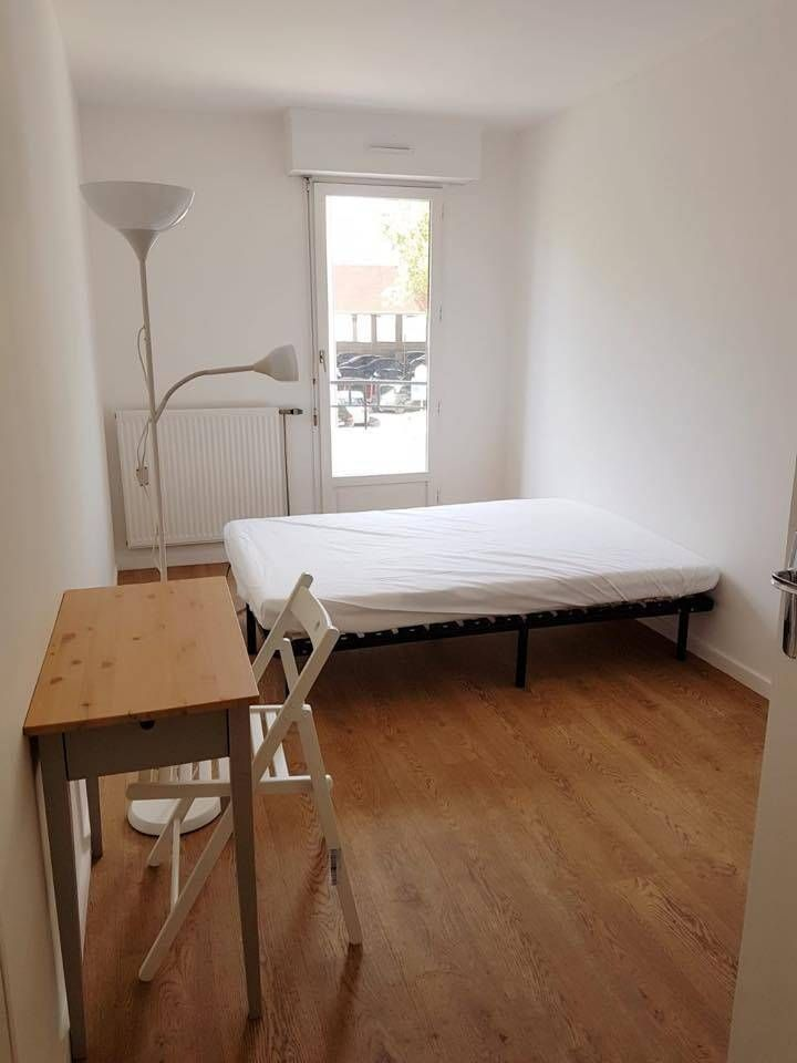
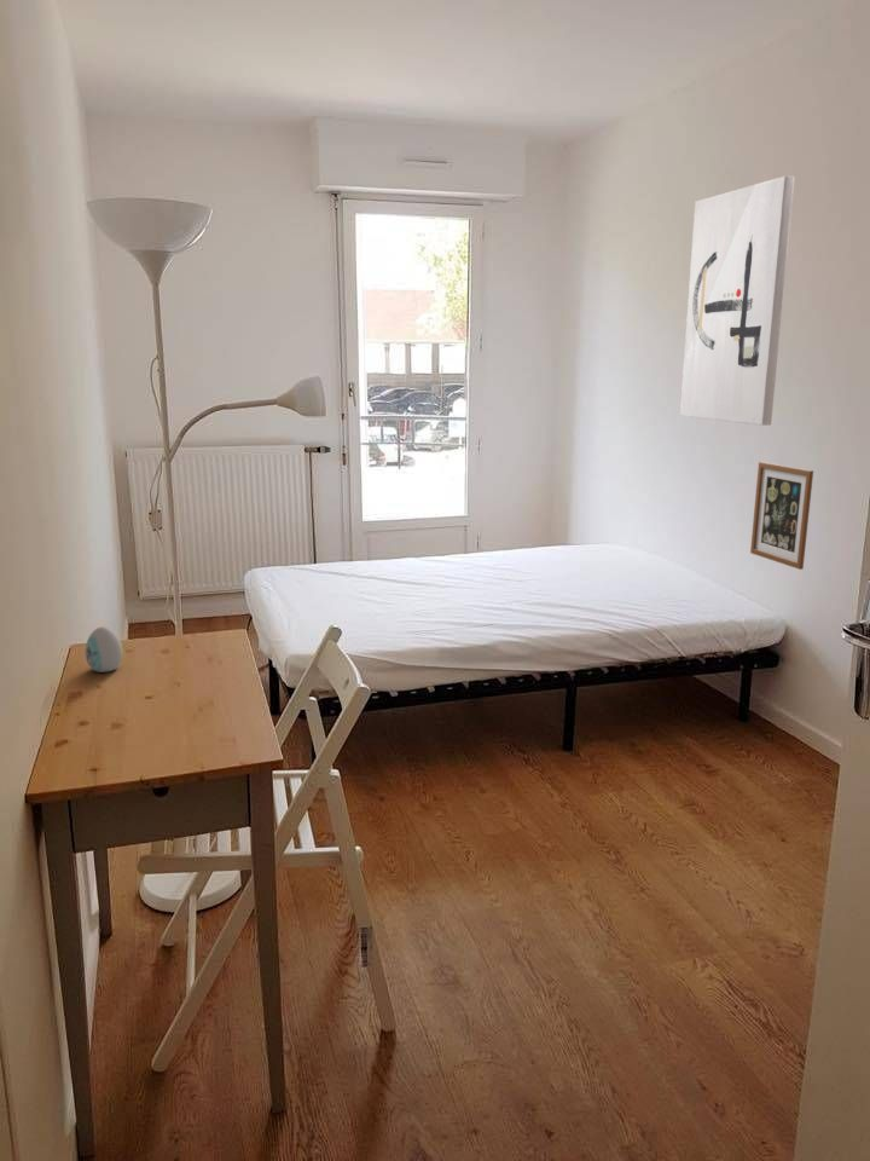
+ decorative egg (103, 647)
+ wall art (779, 514)
+ wall art (731, 307)
